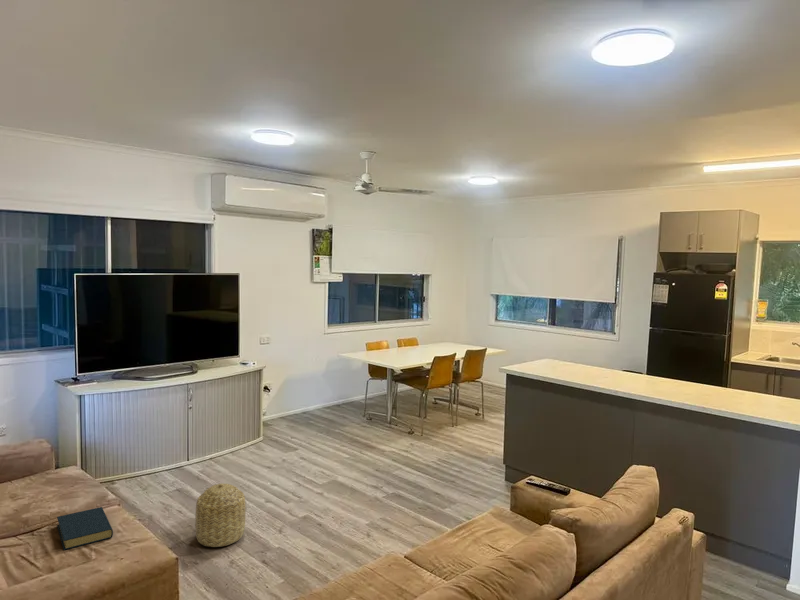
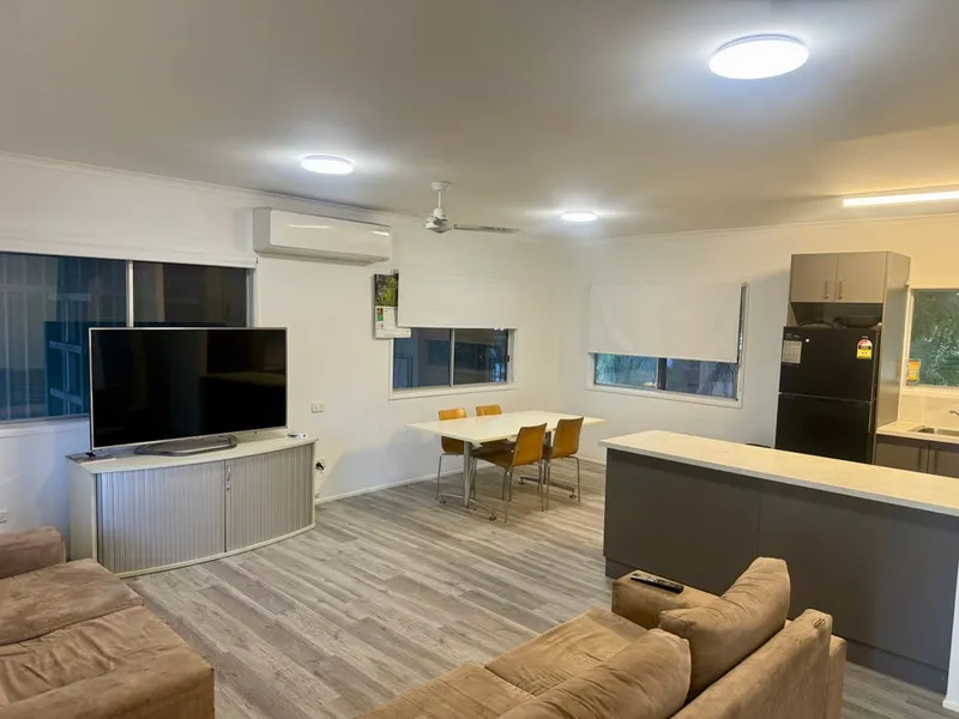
- hardback book (84, 526)
- basket (220, 511)
